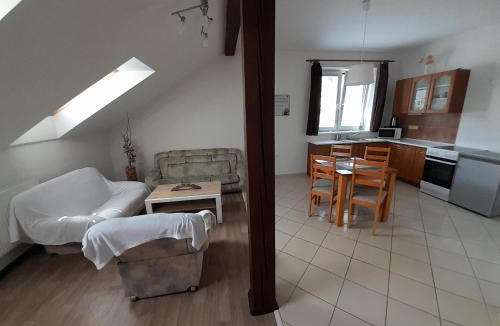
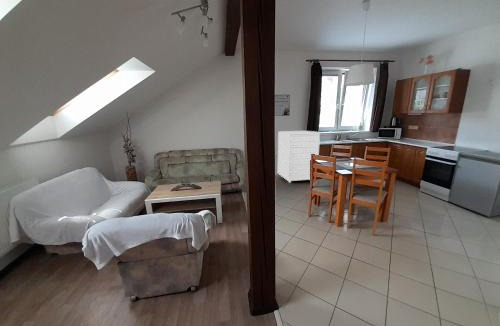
+ storage cabinet (297, 155)
